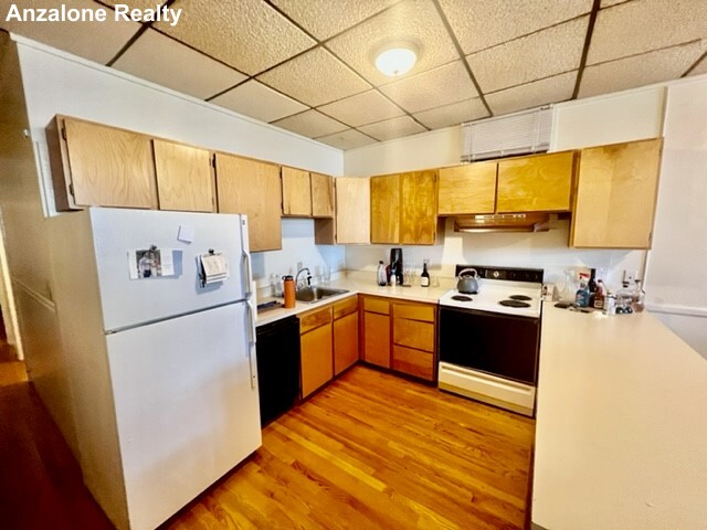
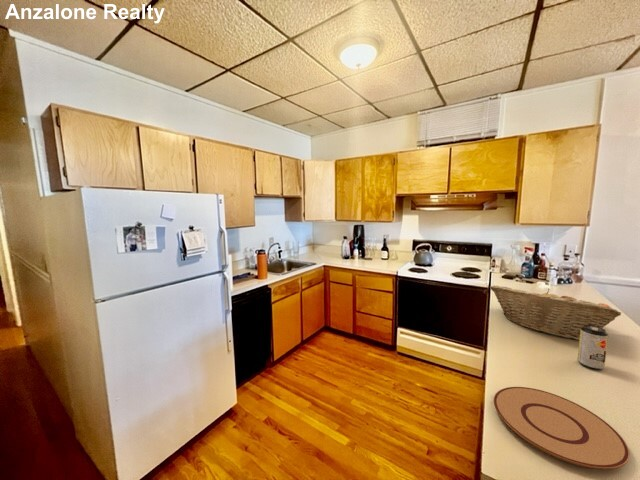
+ fruit basket (546, 306)
+ beverage can (592, 347)
+ plate (552, 422)
